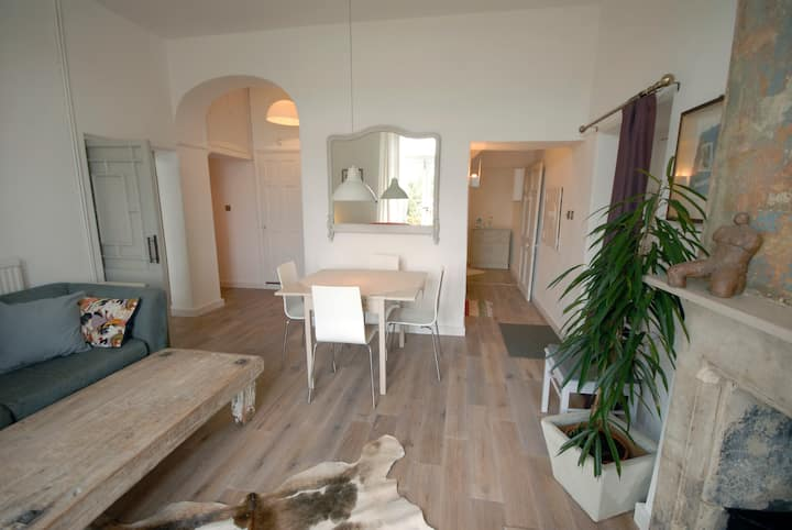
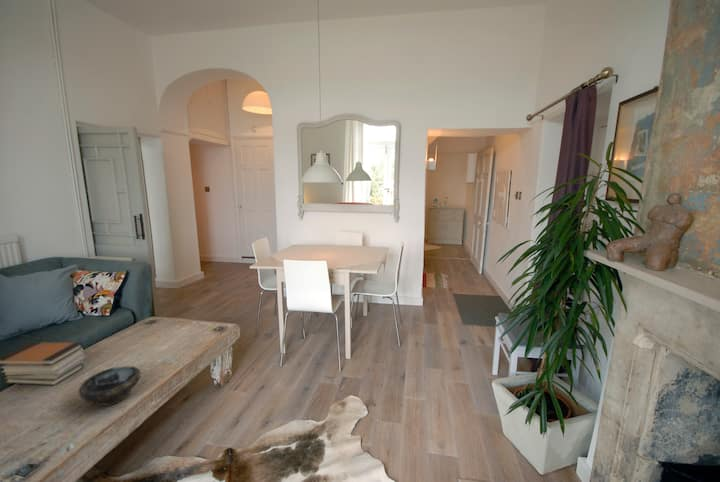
+ bowl (112, 387)
+ book stack (44, 362)
